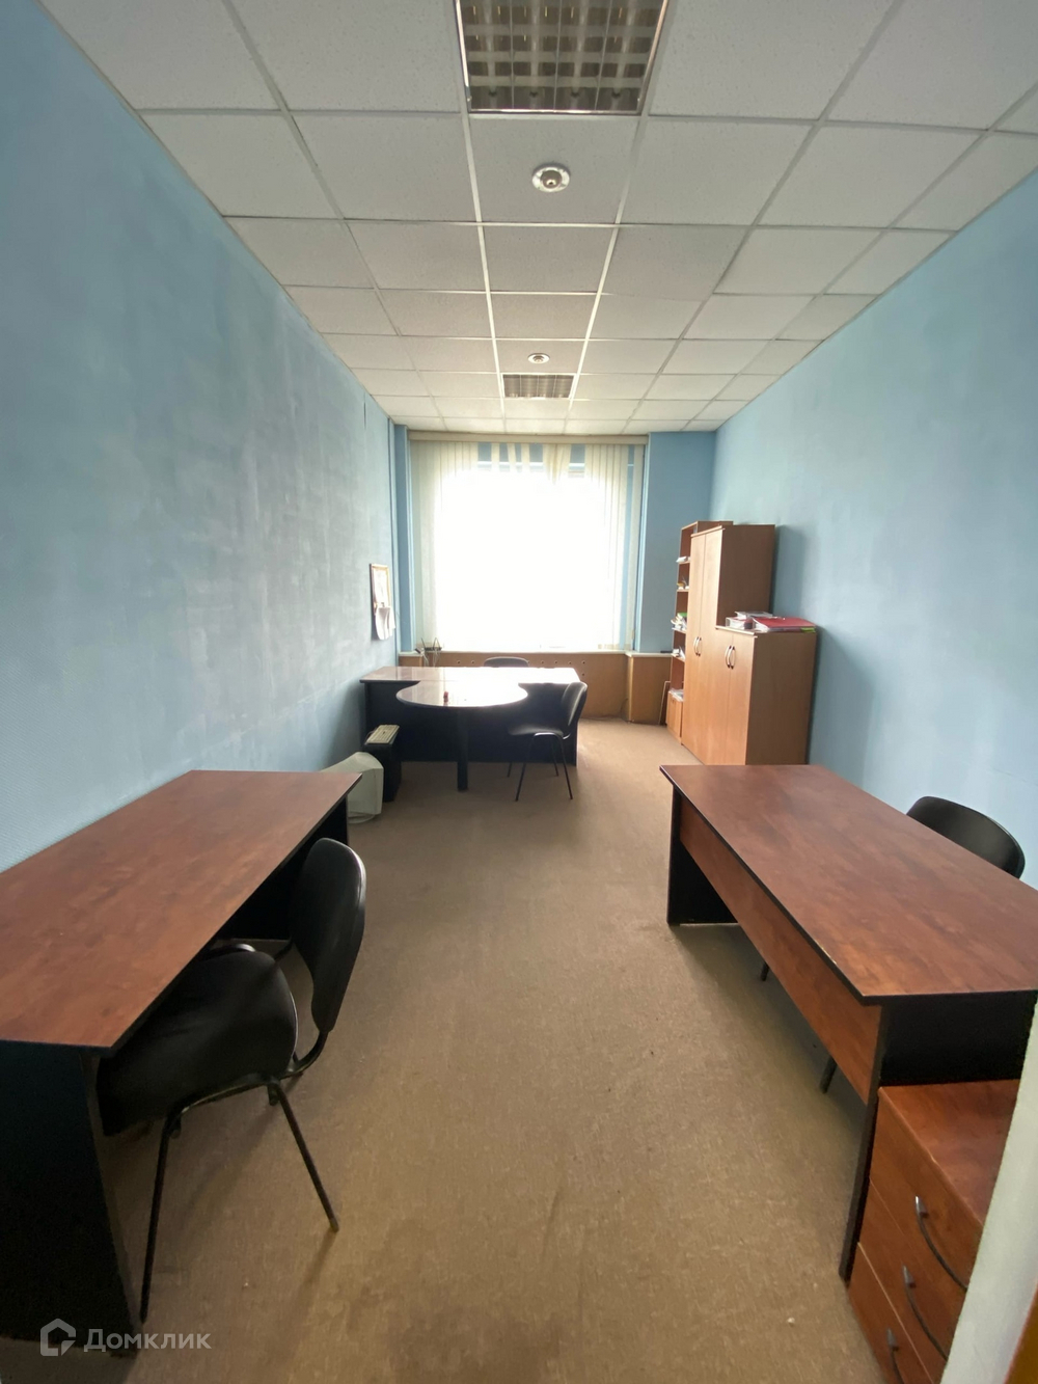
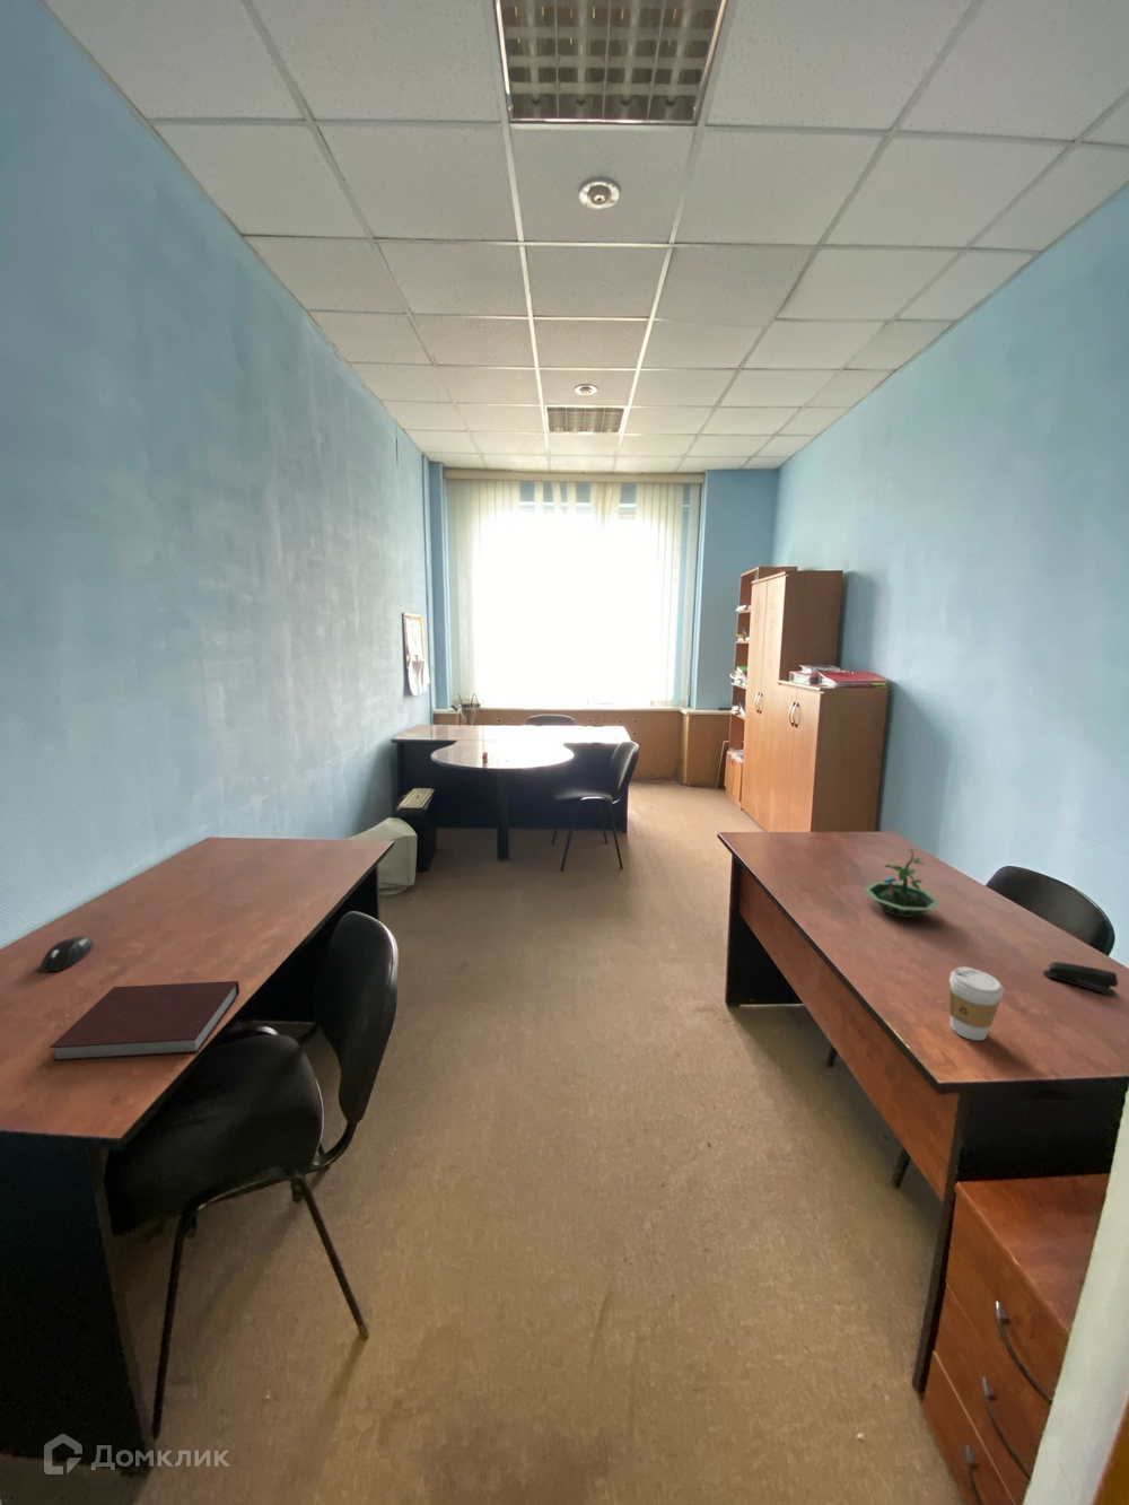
+ coffee cup (972, 1003)
+ terrarium (906, 862)
+ stapler (1080, 974)
+ notebook (153, 1018)
+ mouse (68, 949)
